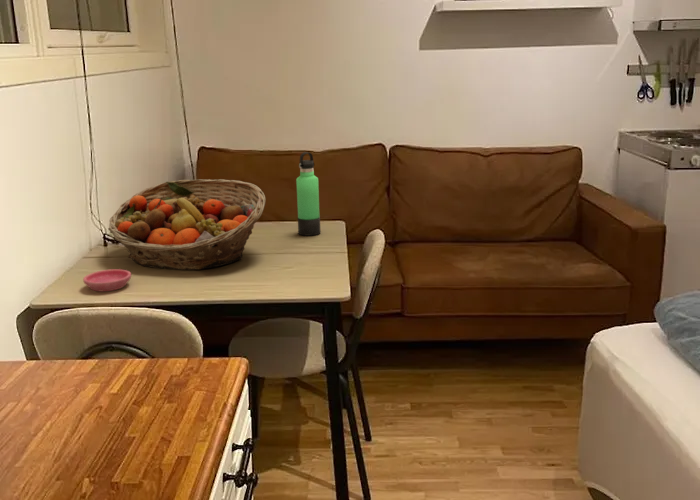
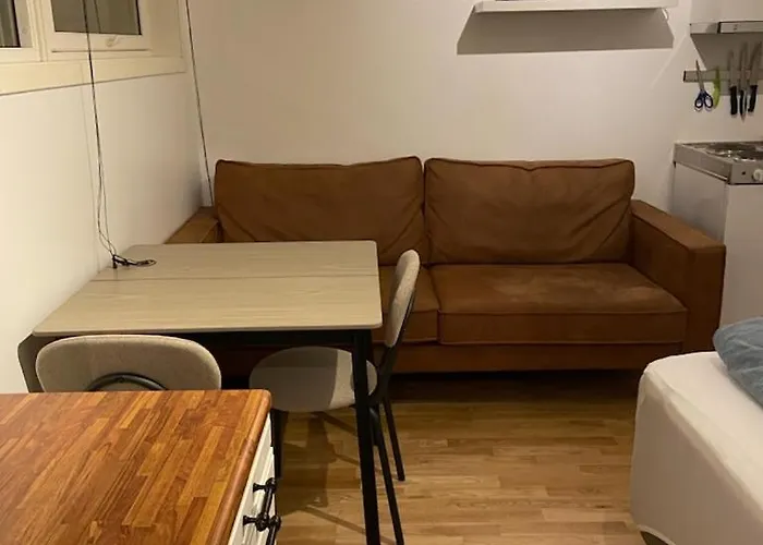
- fruit basket (188, 222)
- saucer (107, 280)
- thermos bottle (307, 193)
